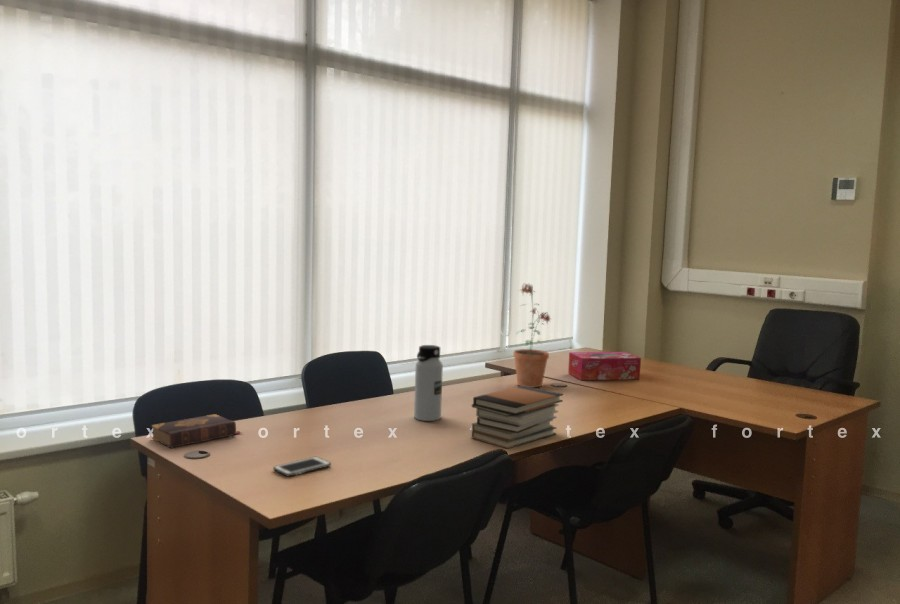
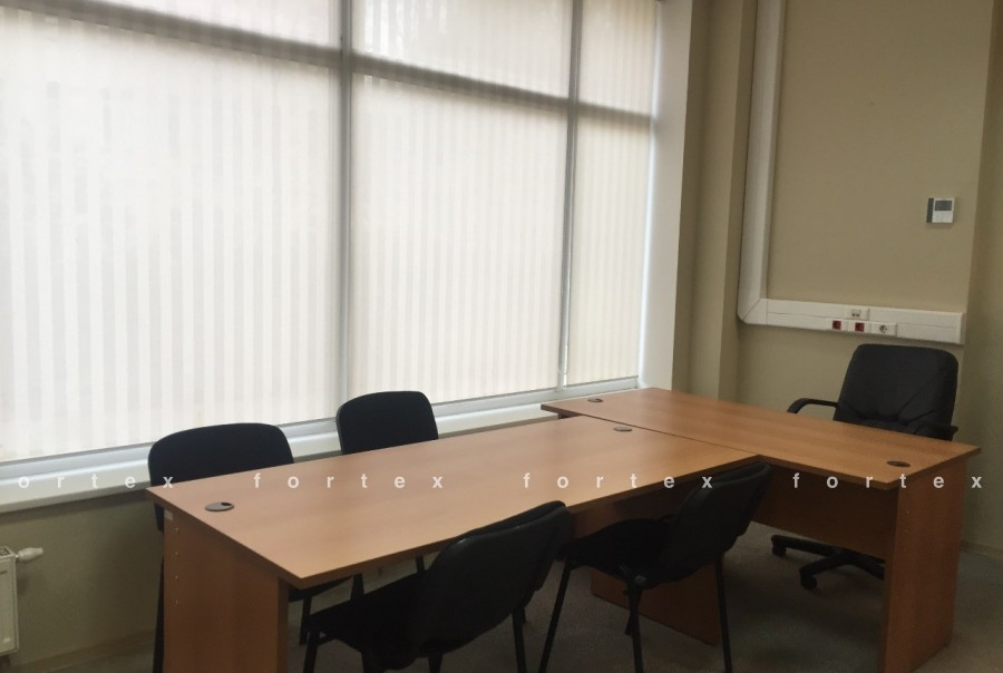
- cell phone (302, 466)
- tissue box (604, 365)
- book stack (517, 415)
- water bottle (428, 382)
- potted plant (534, 333)
- book (199, 429)
